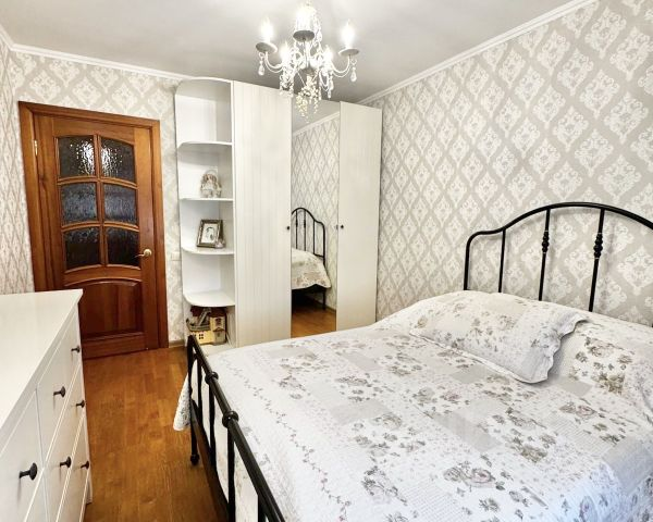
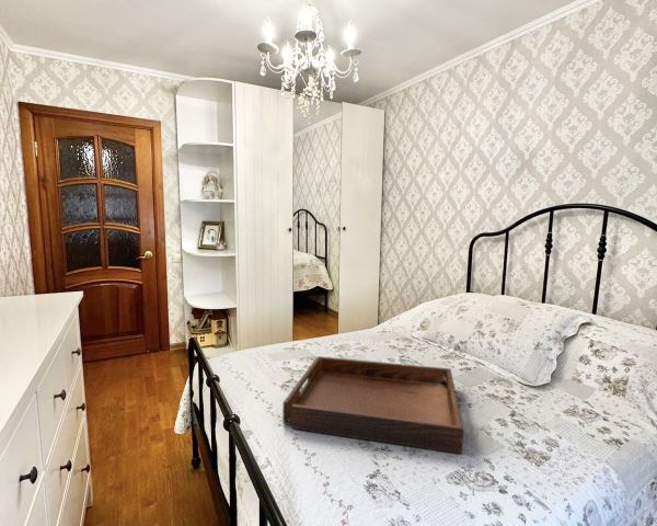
+ serving tray (374, 395)
